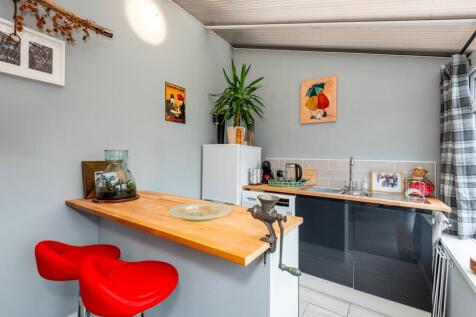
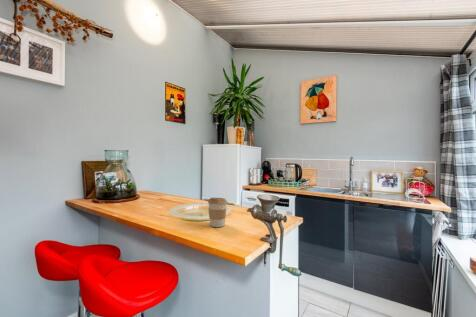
+ coffee cup (217, 211)
